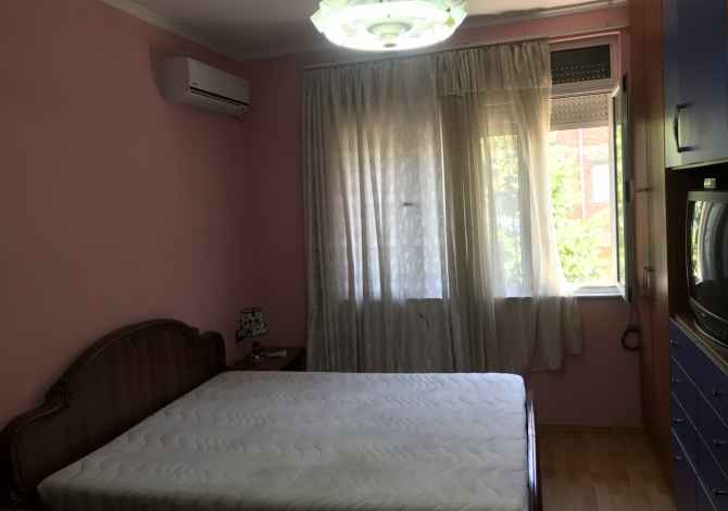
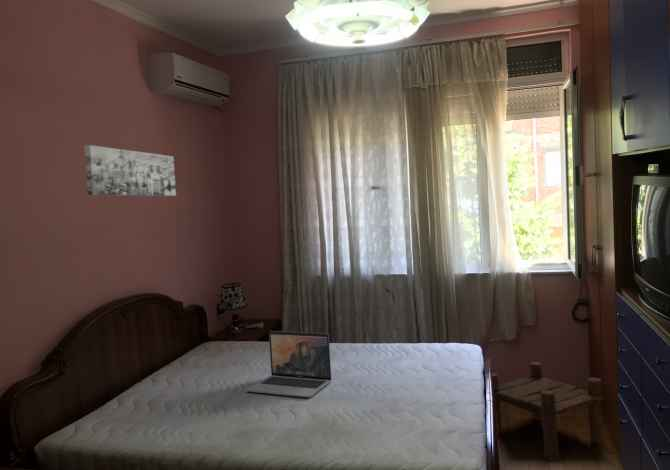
+ wall art (135, 173)
+ stool (543, 407)
+ laptop (288, 362)
